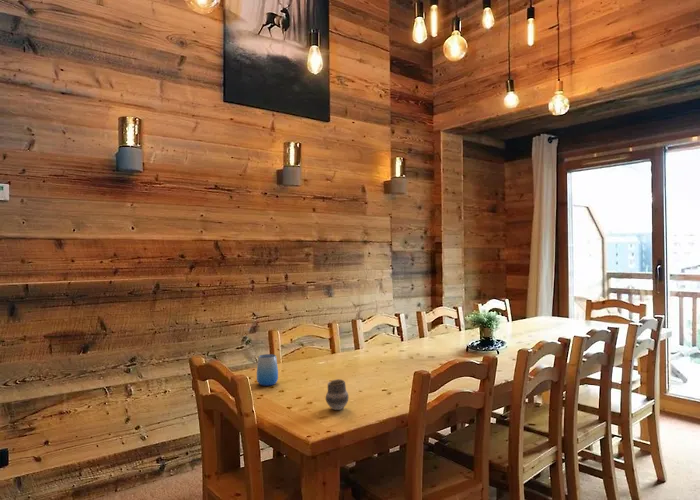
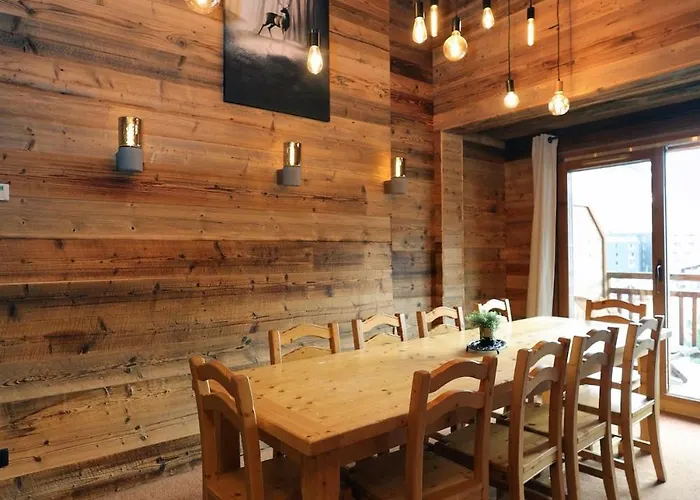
- cup (337, 394)
- cup (267, 369)
